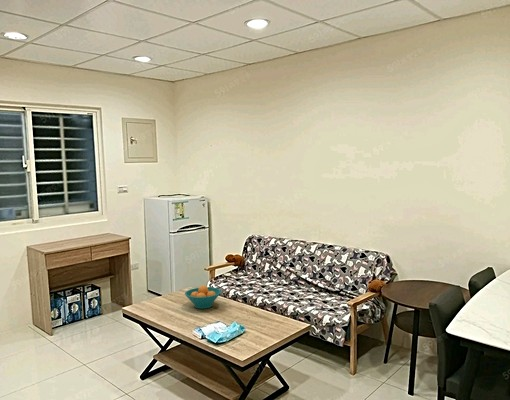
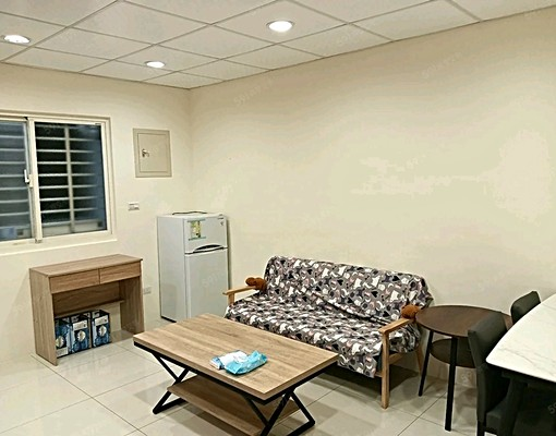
- fruit bowl (203, 295)
